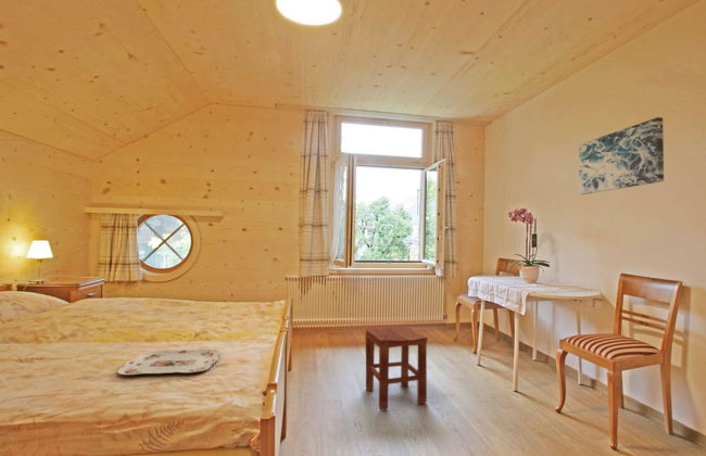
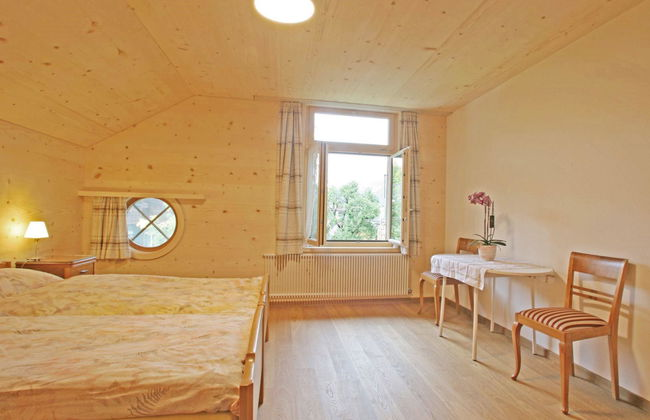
- serving tray (173, 362)
- stool (395, 364)
- wall art (616, 161)
